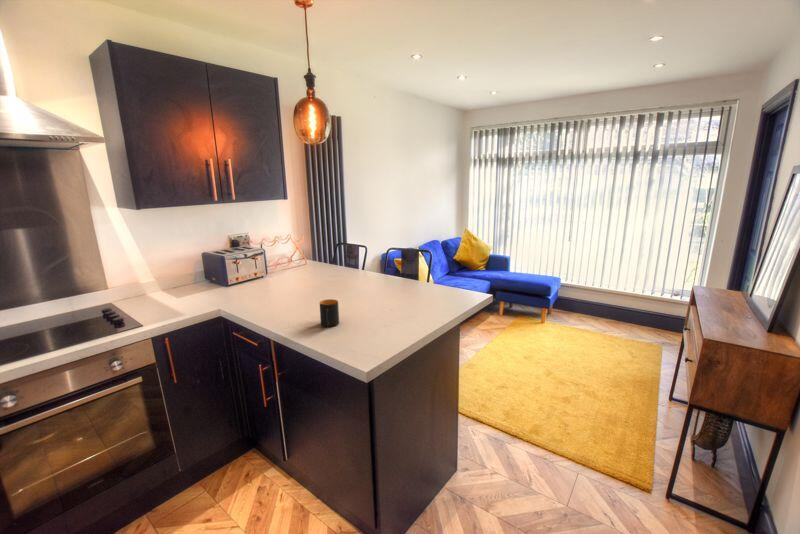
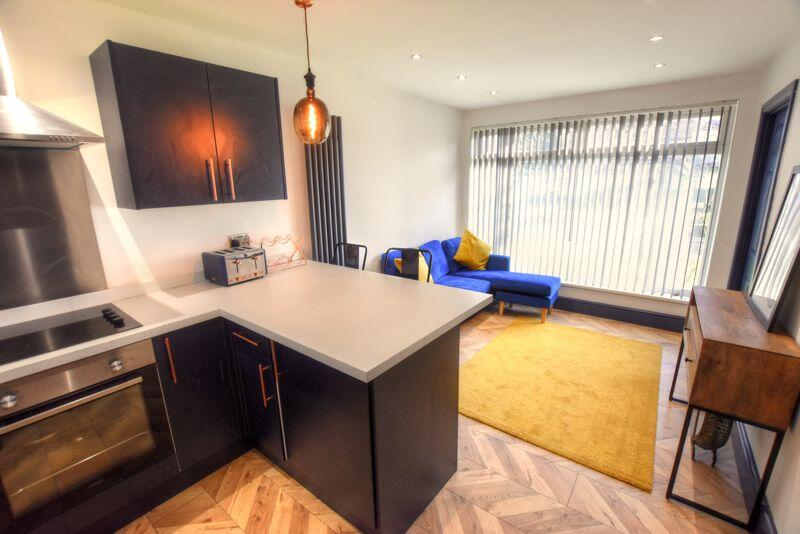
- mug (328, 314)
